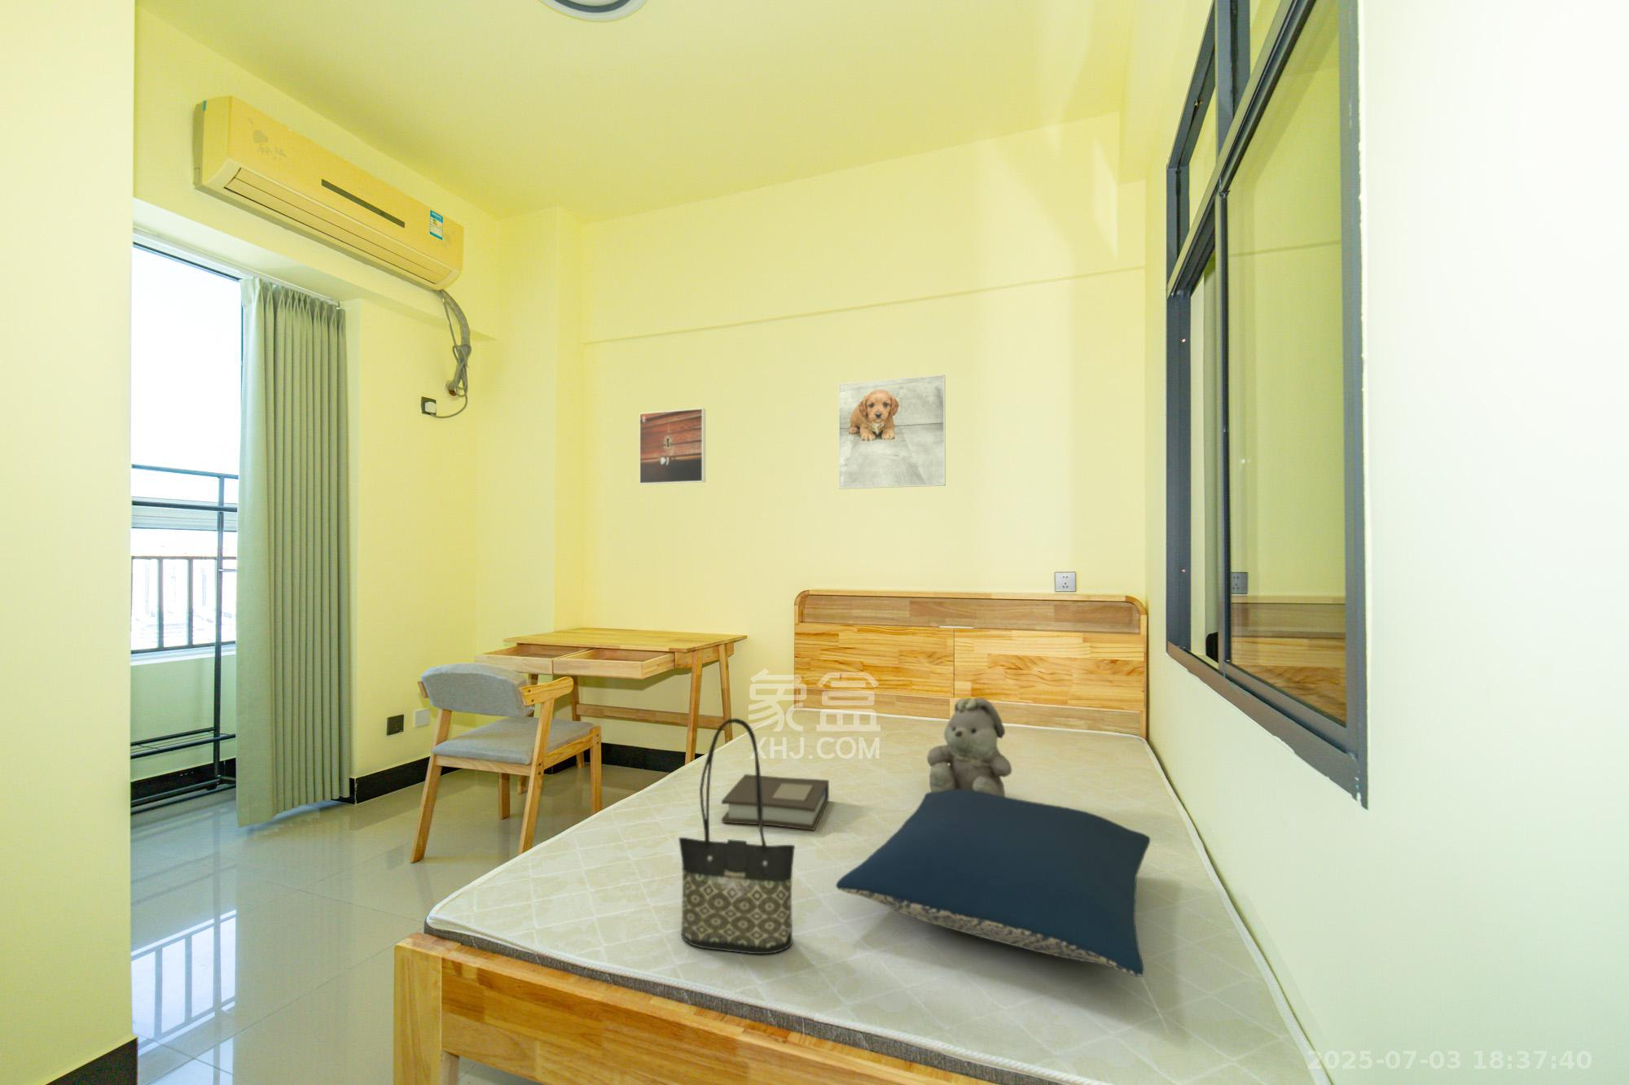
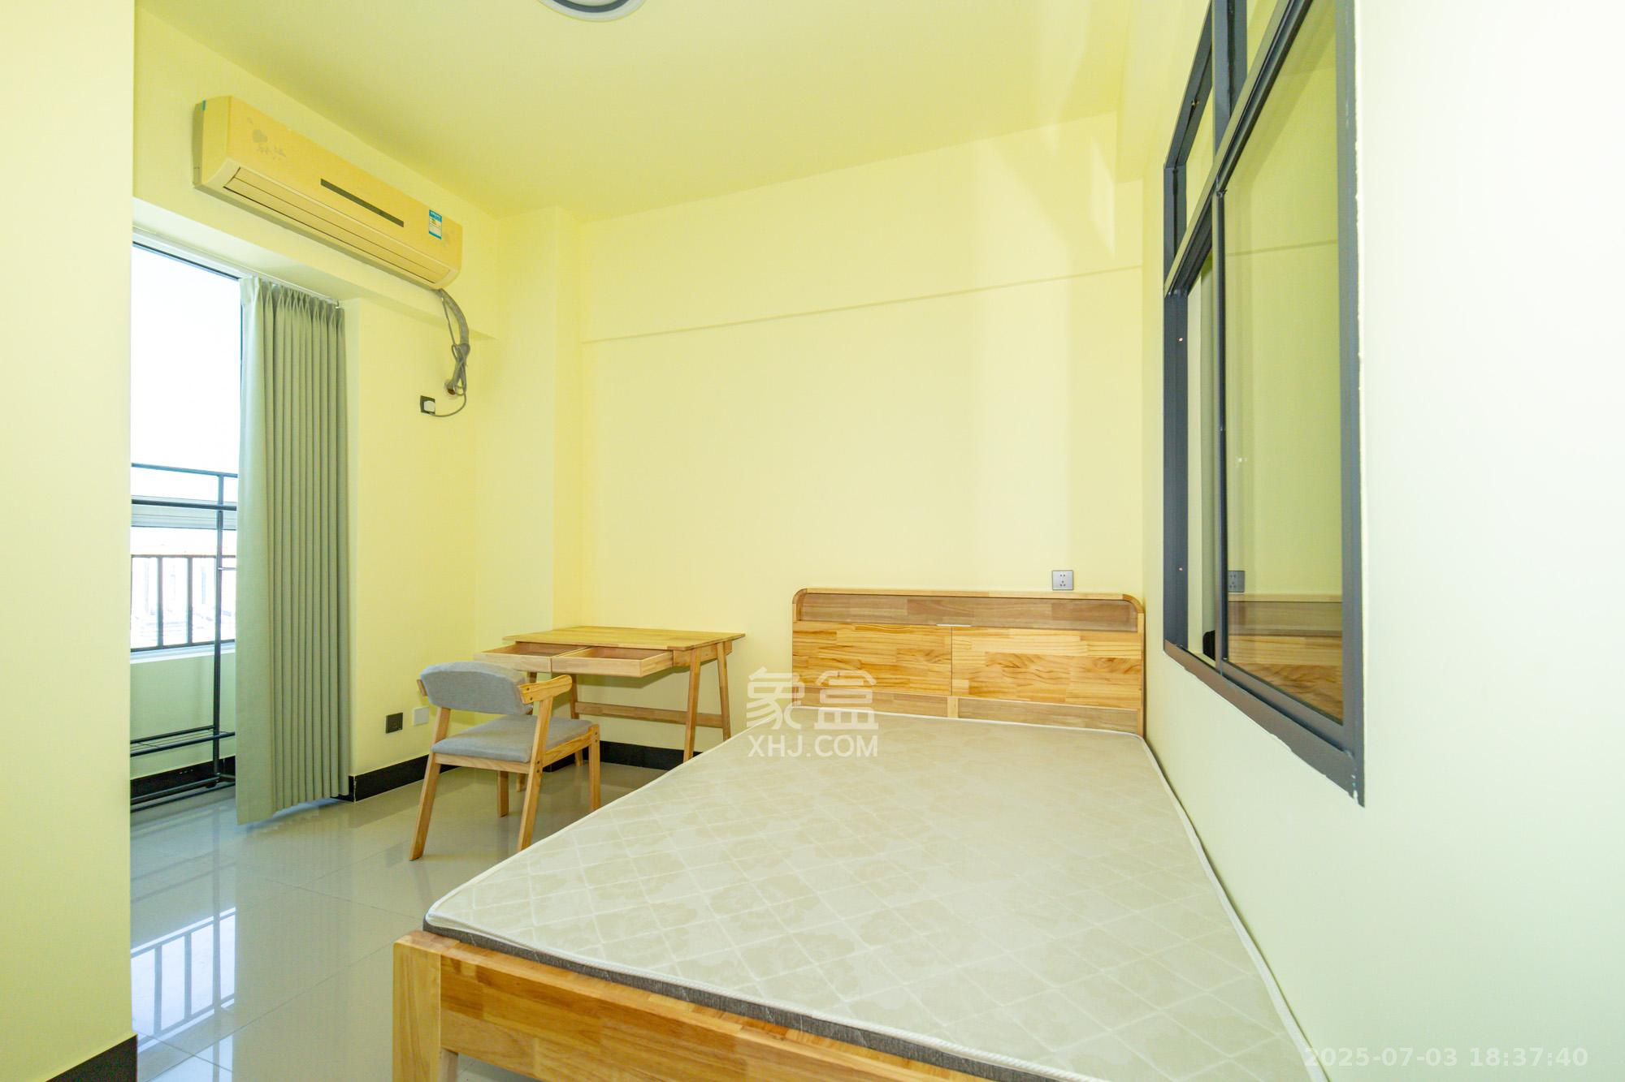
- tote bag (735, 840)
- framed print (671, 447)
- teddy bear (970, 751)
- pillow (1006, 860)
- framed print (890, 434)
- book (778, 799)
